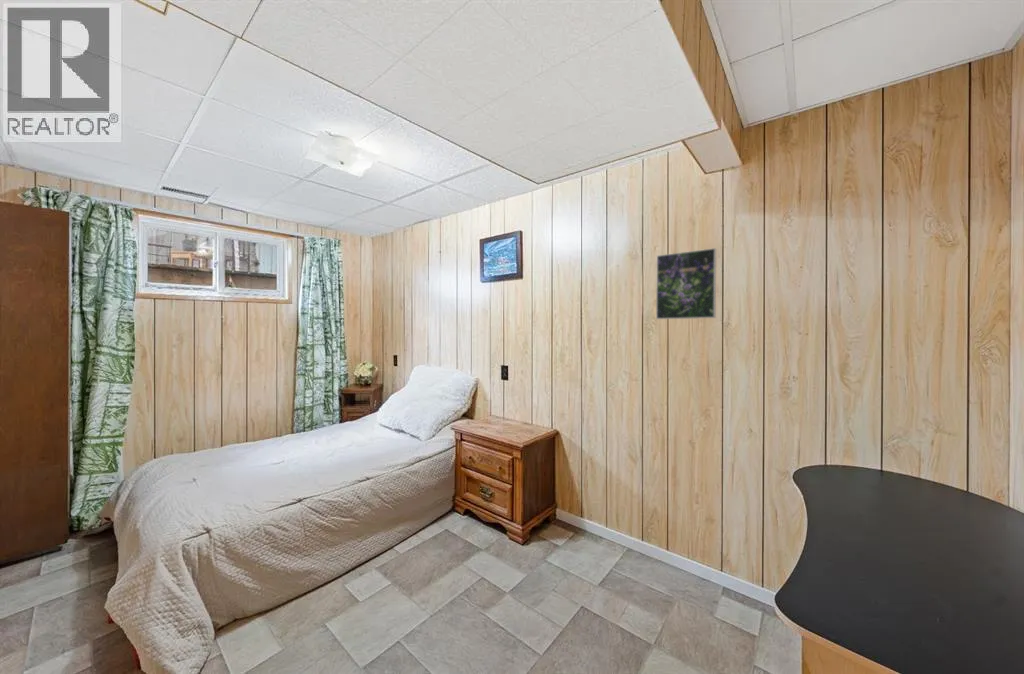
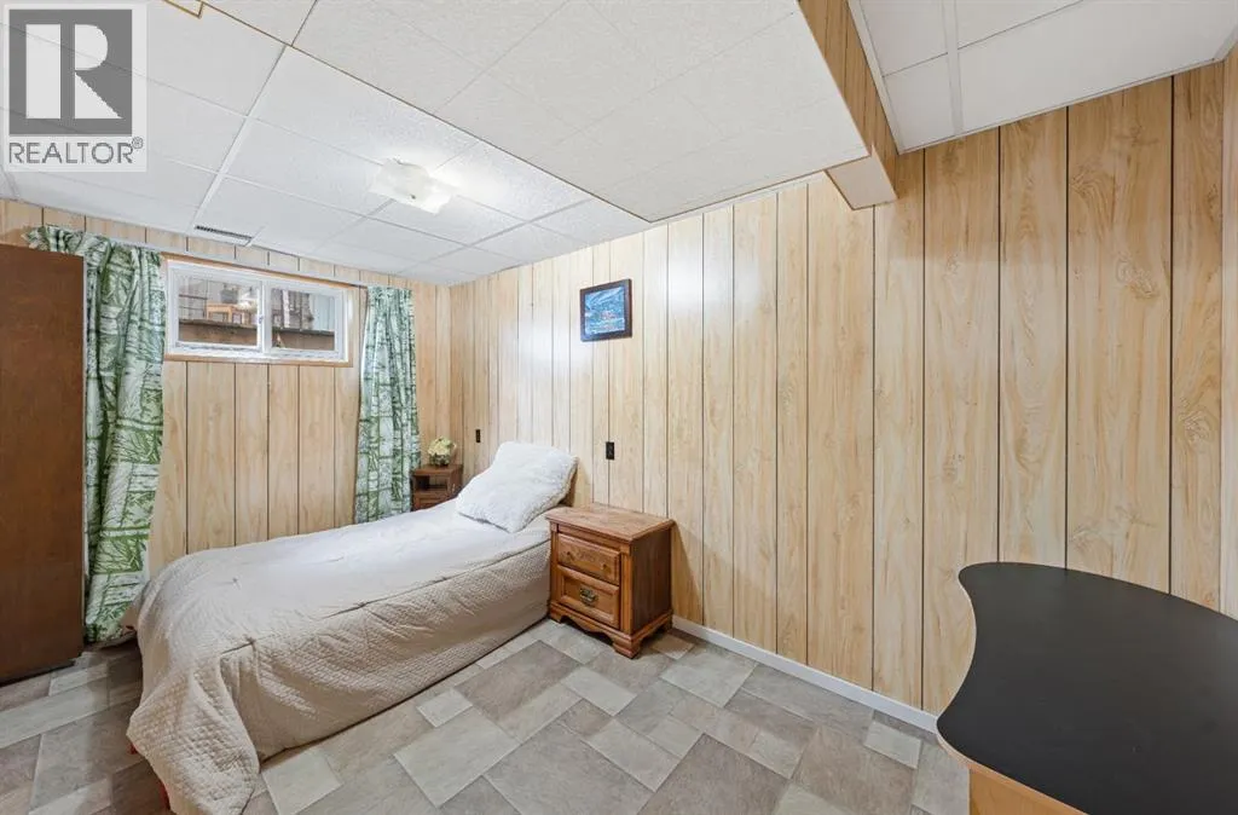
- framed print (685, 285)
